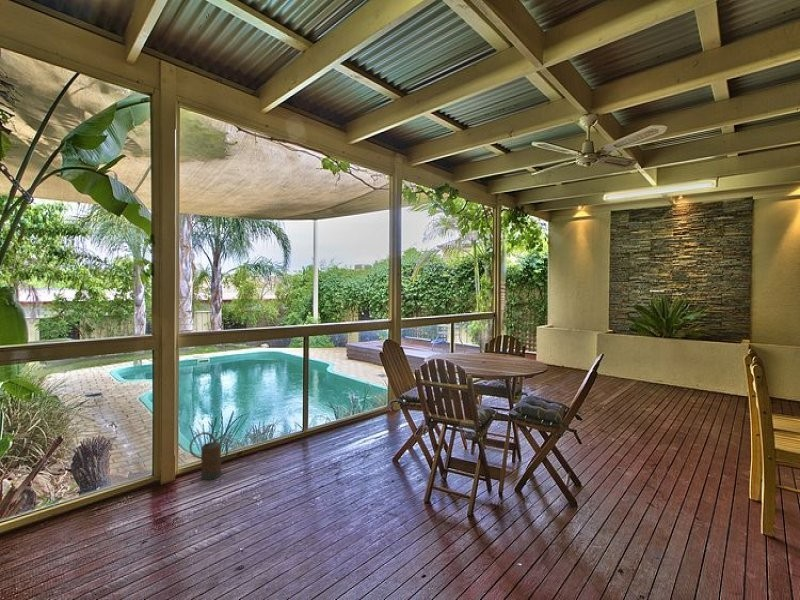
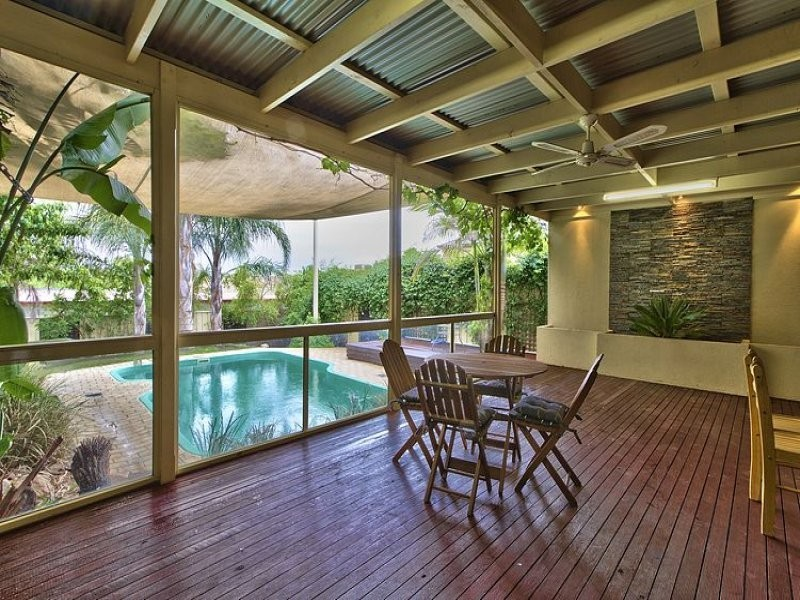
- watering can (211, 453)
